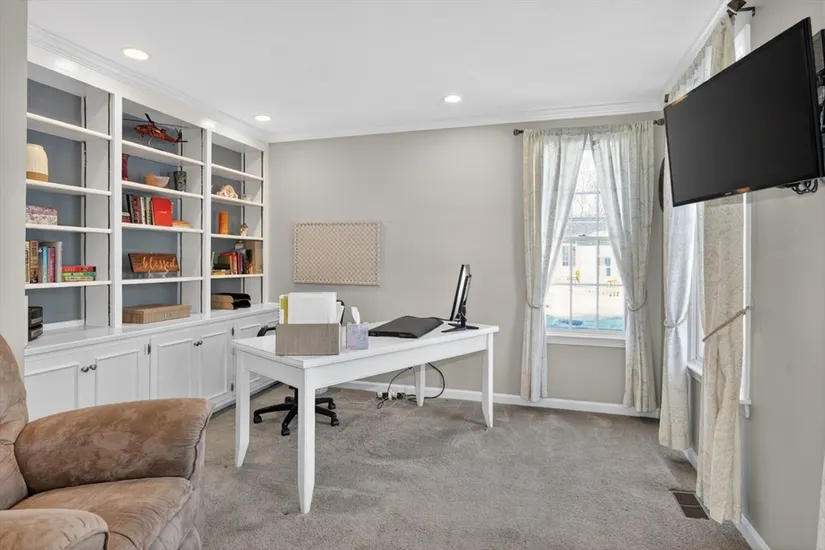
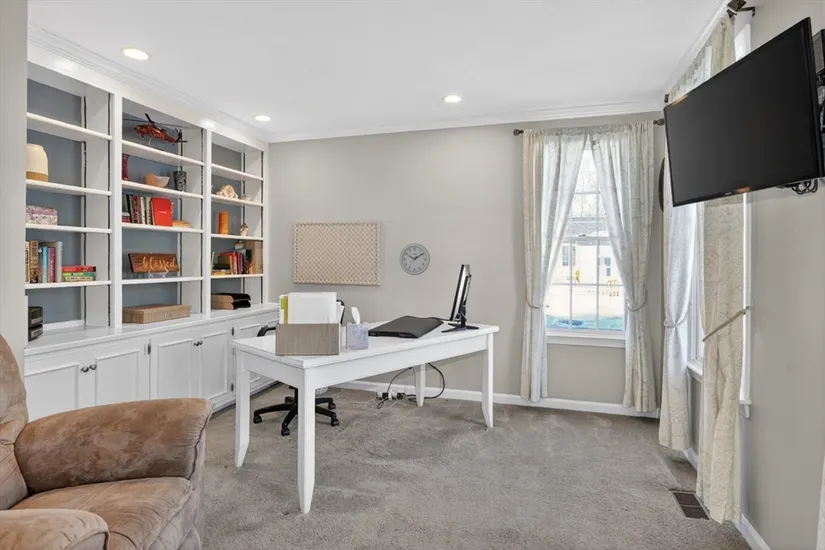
+ wall clock (414, 259)
